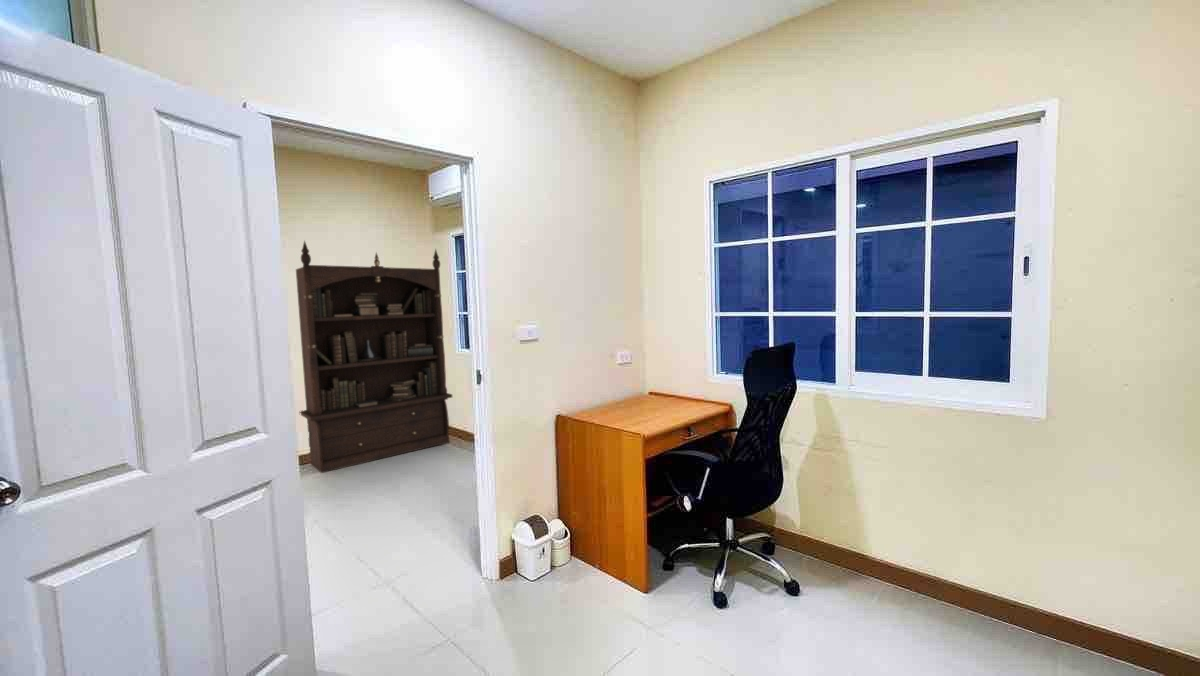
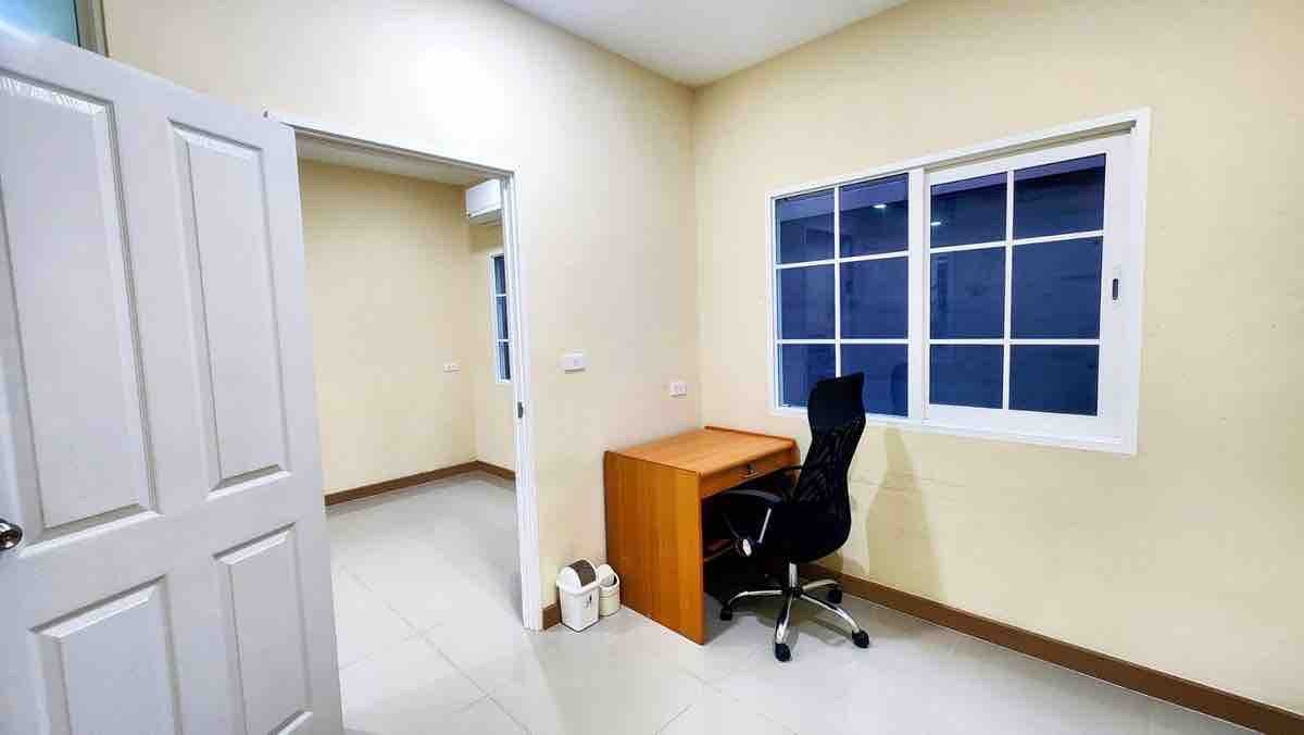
- bookcase (377, 350)
